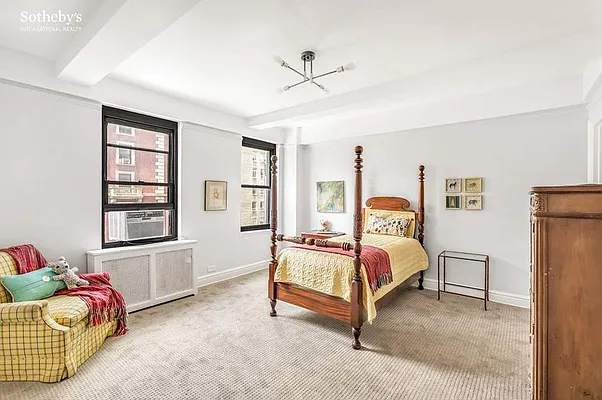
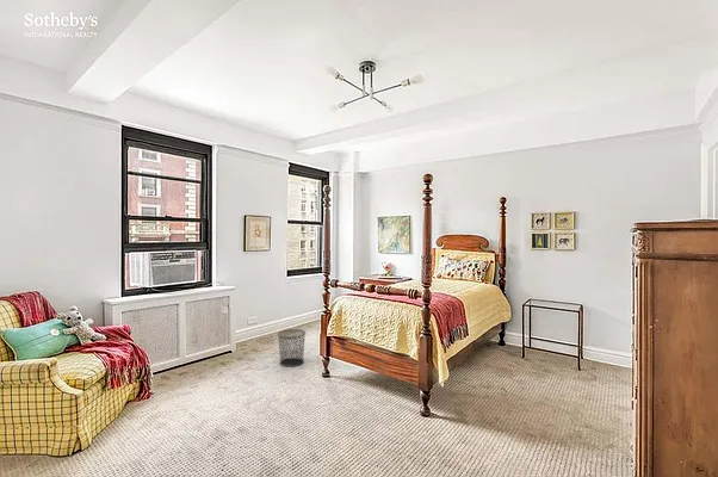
+ waste bin (292, 347)
